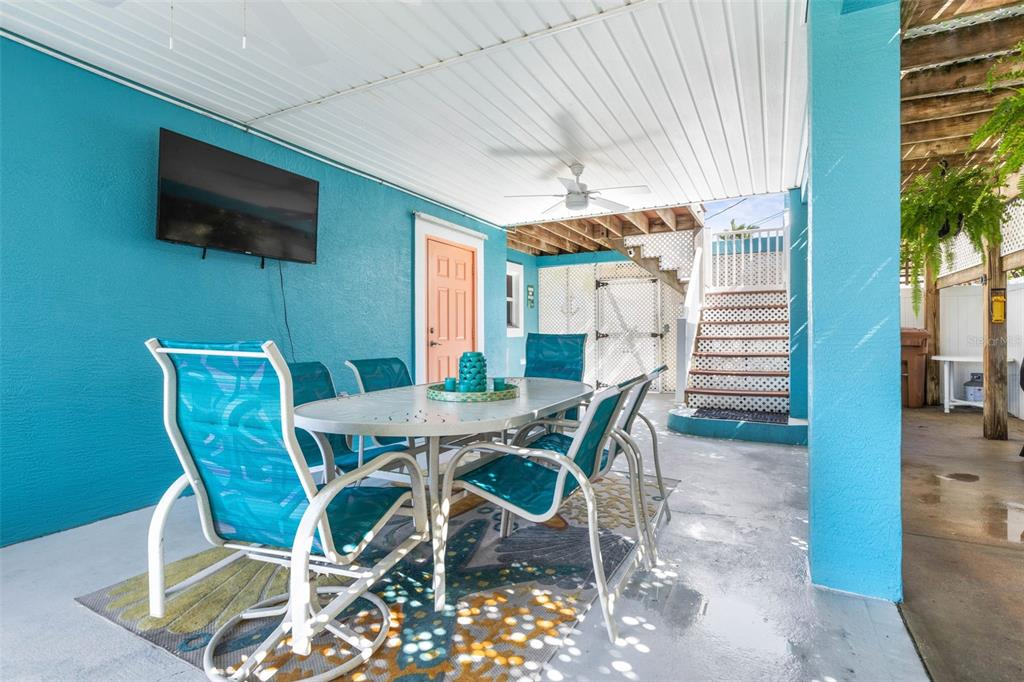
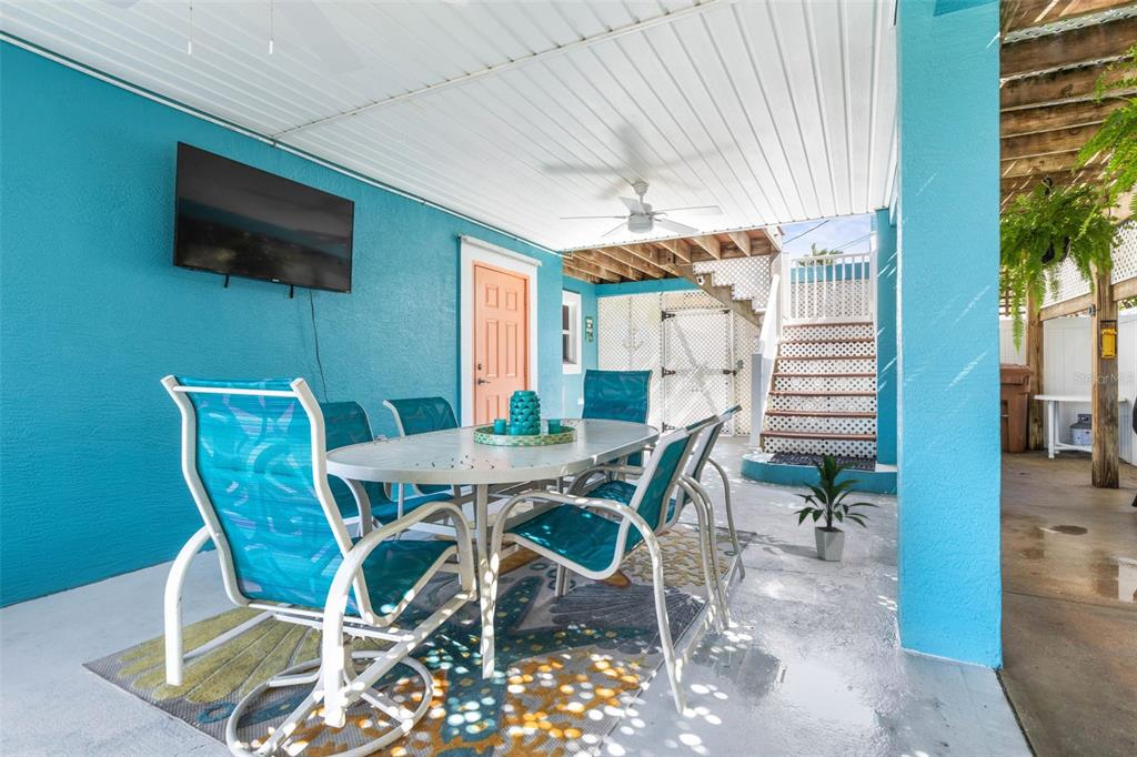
+ indoor plant (829, 503)
